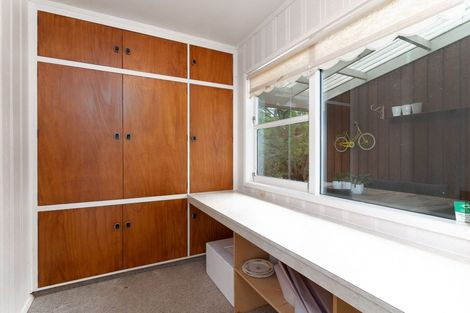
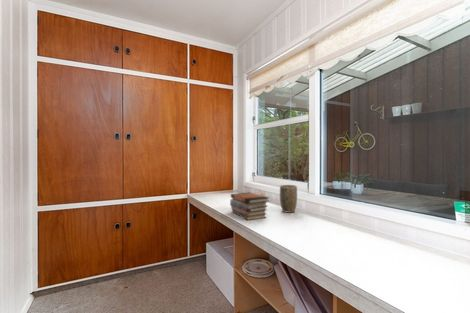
+ book stack (248, 205)
+ plant pot (288, 198)
